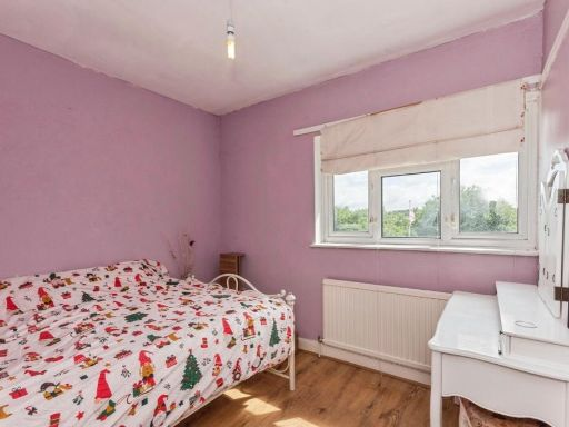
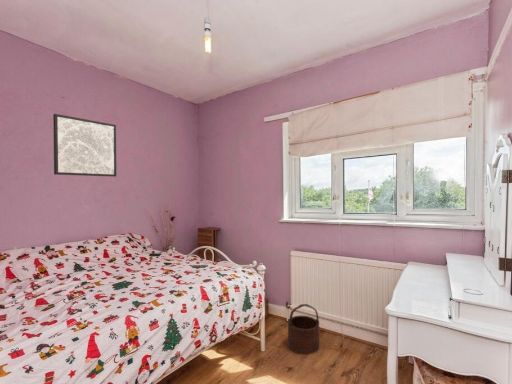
+ wooden bucket (303, 324)
+ wall art (87, 147)
